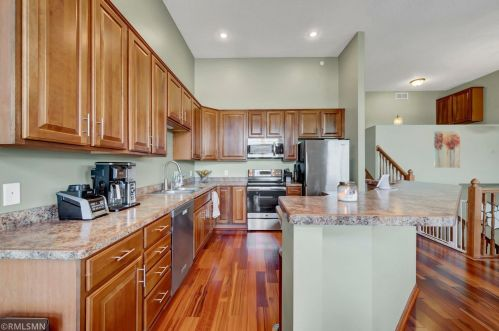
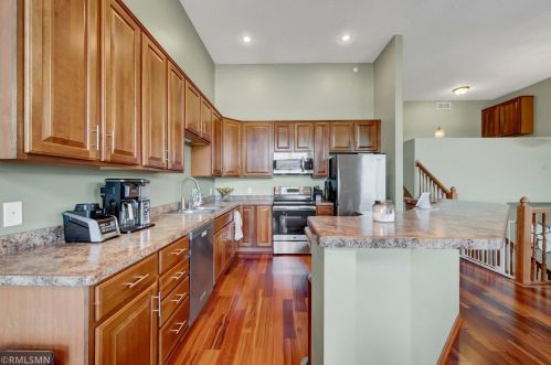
- wall art (446, 149)
